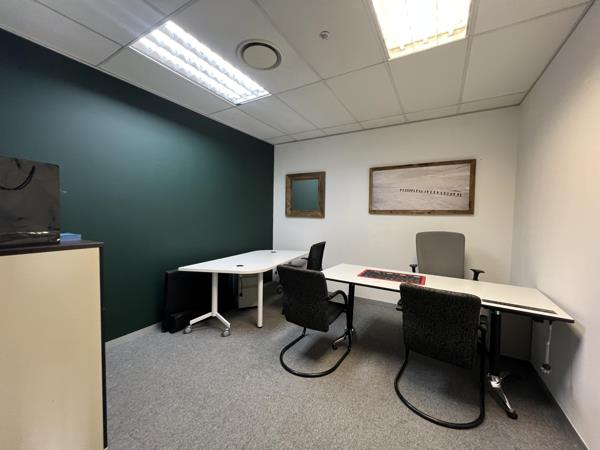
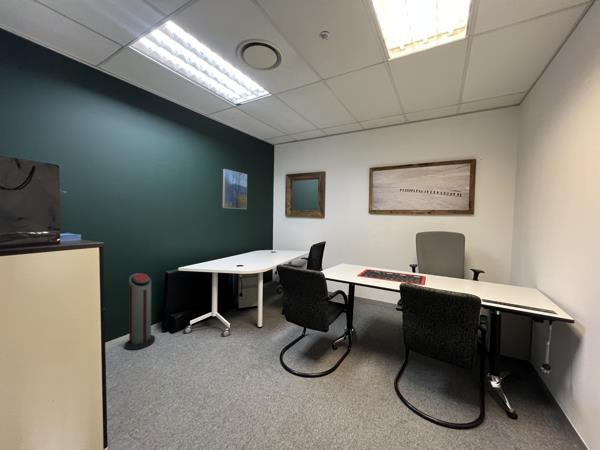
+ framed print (235, 190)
+ air purifier (140, 308)
